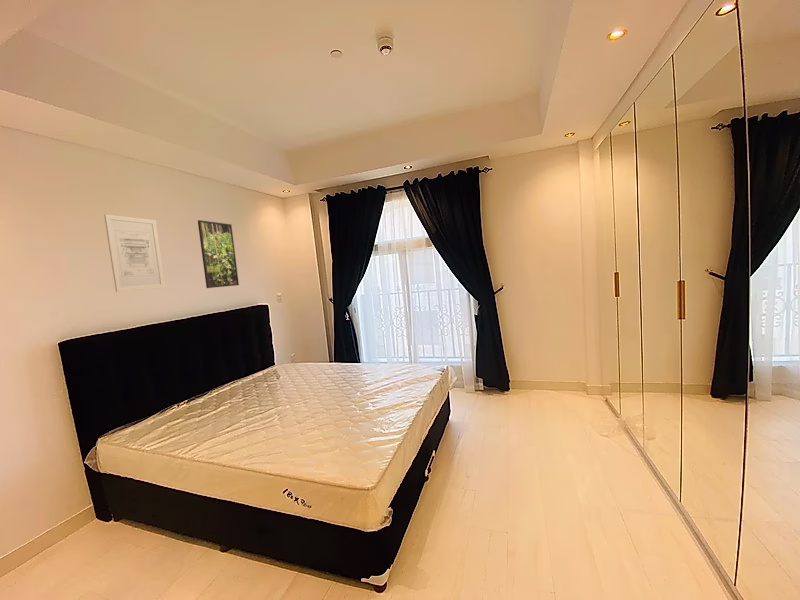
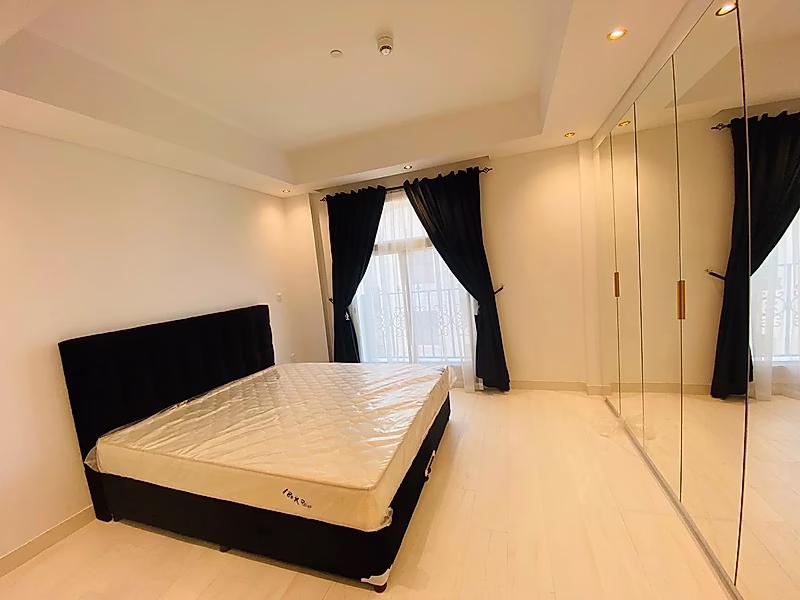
- wall art (136, 253)
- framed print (219, 254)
